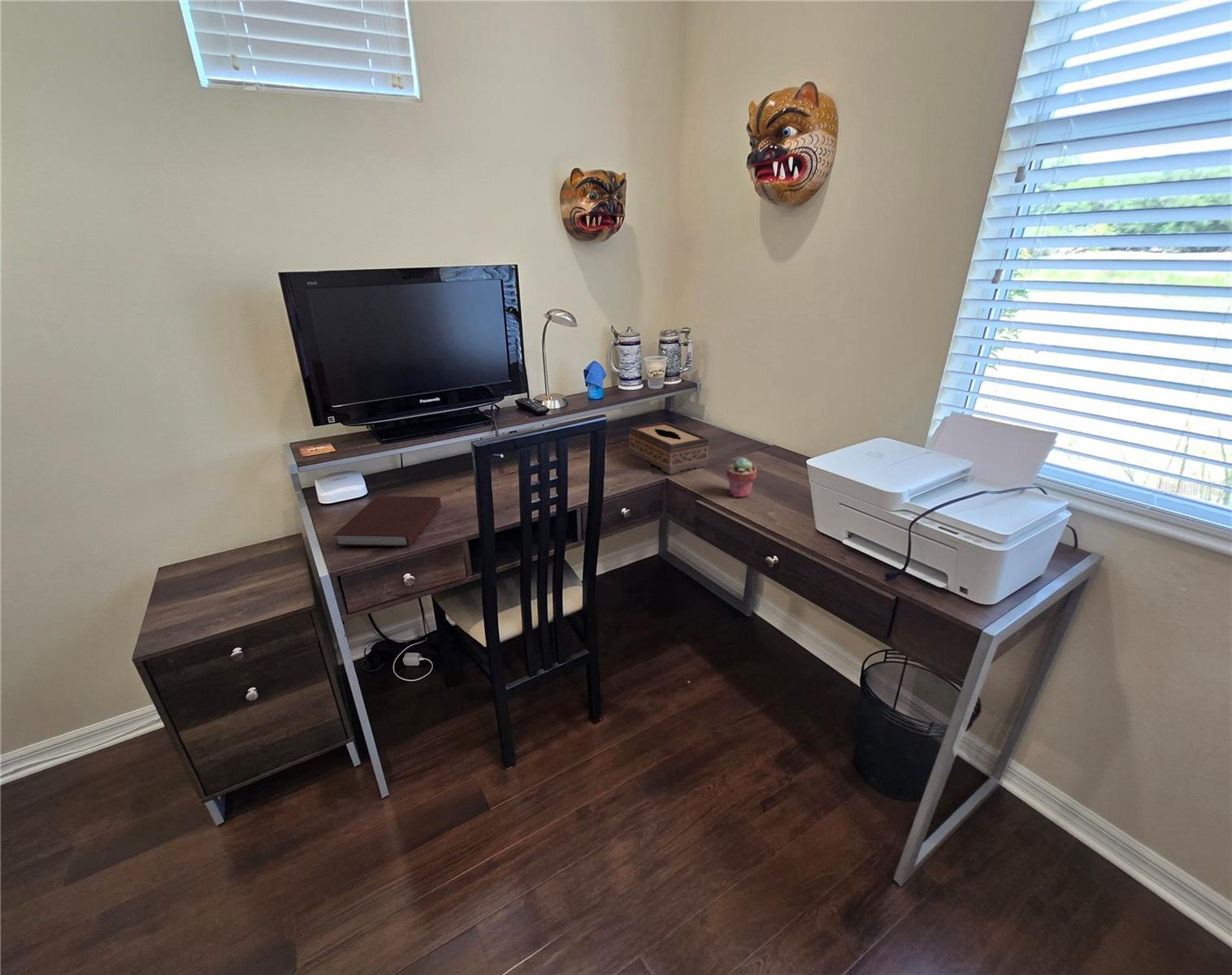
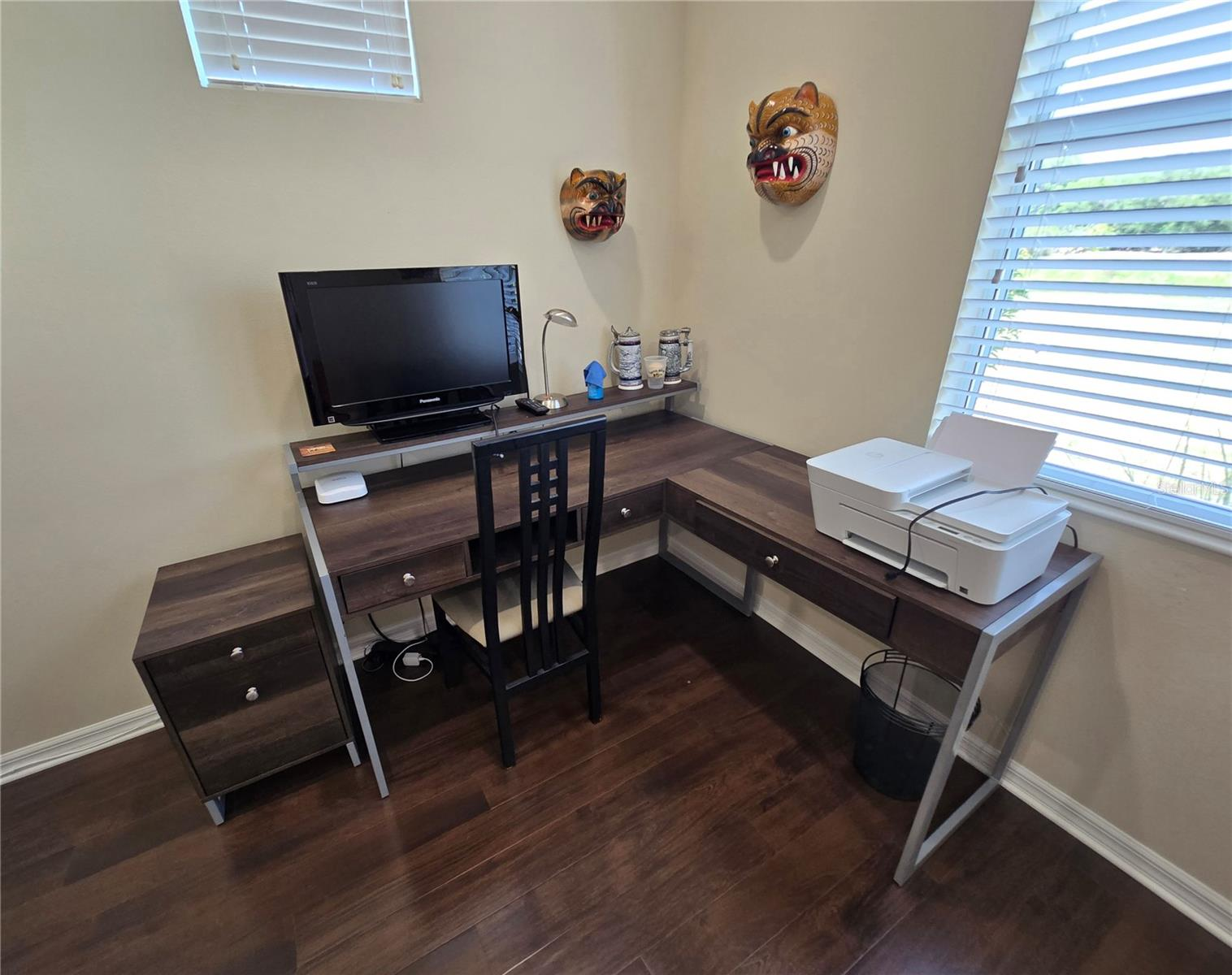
- tissue box (667, 446)
- notebook (392, 519)
- potted succulent (740, 475)
